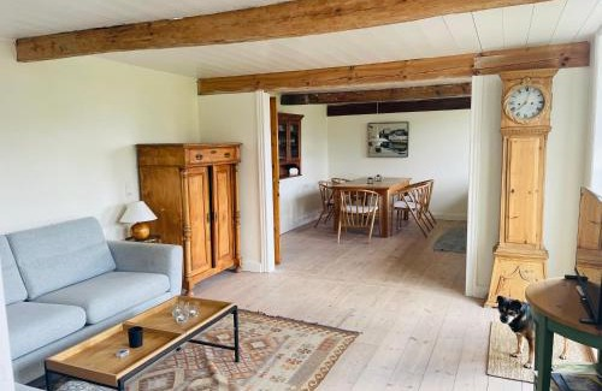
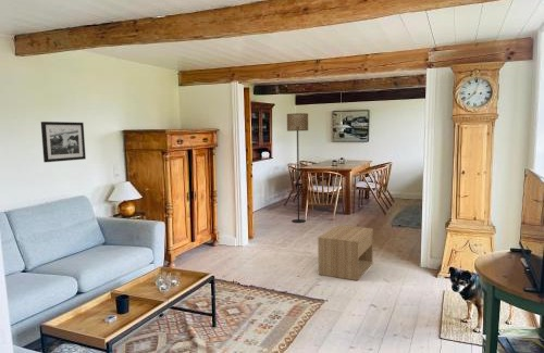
+ floor lamp (297, 167)
+ picture frame (64, 141)
+ nightstand (346, 250)
